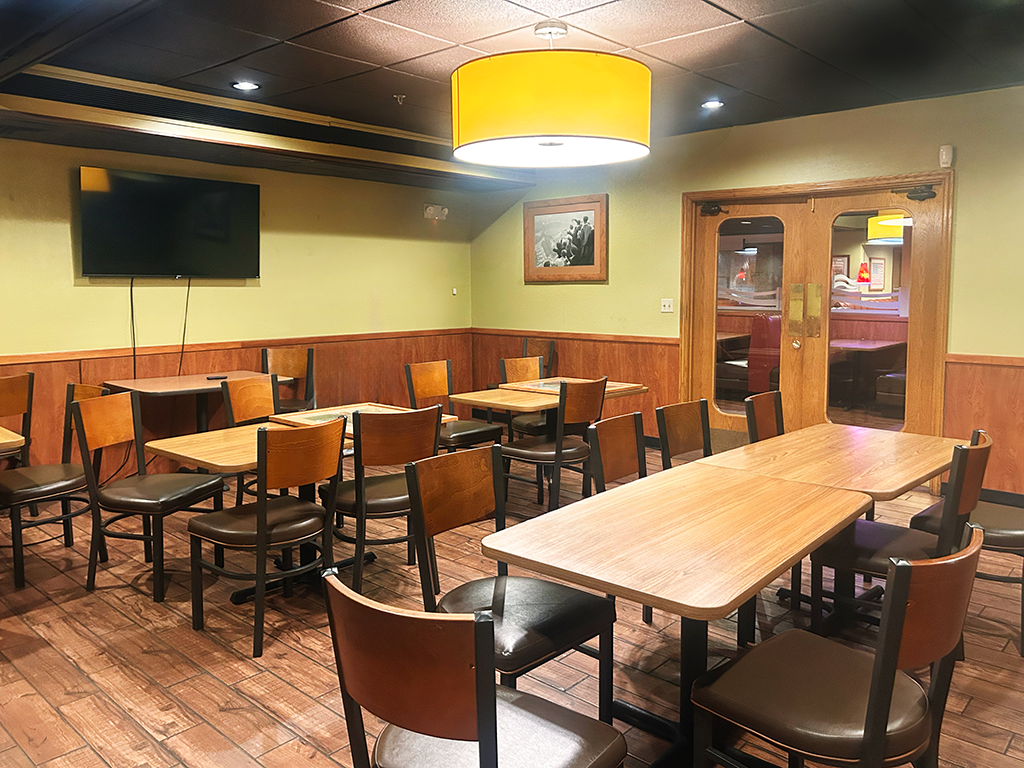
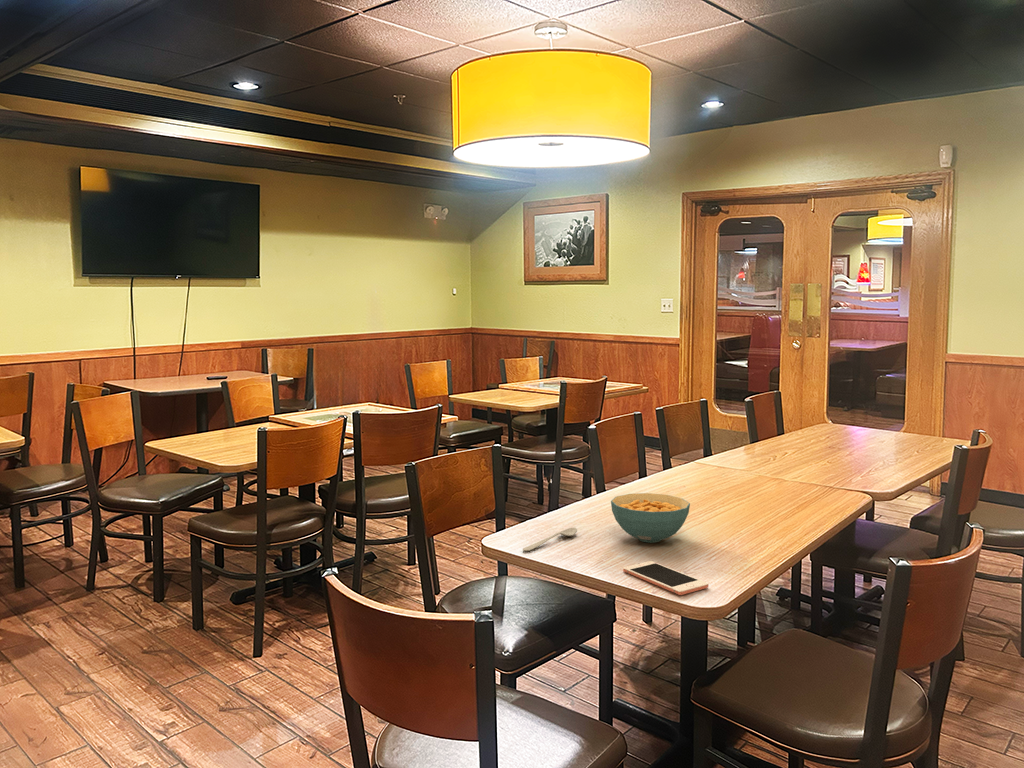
+ spoon (550, 538)
+ cereal bowl (649, 520)
+ cell phone (664, 577)
